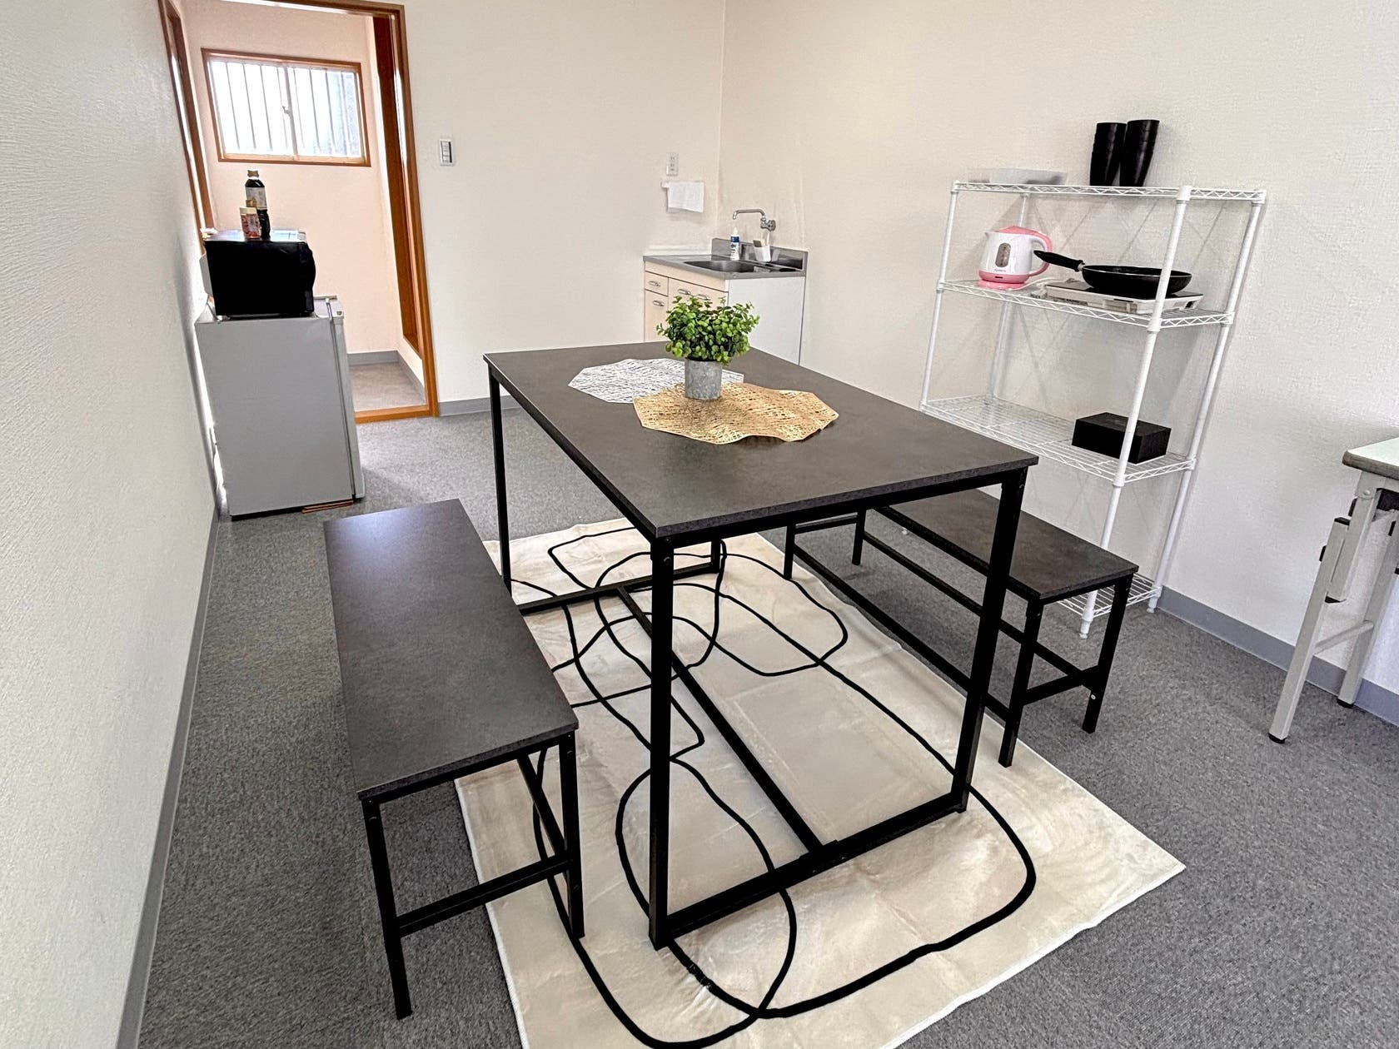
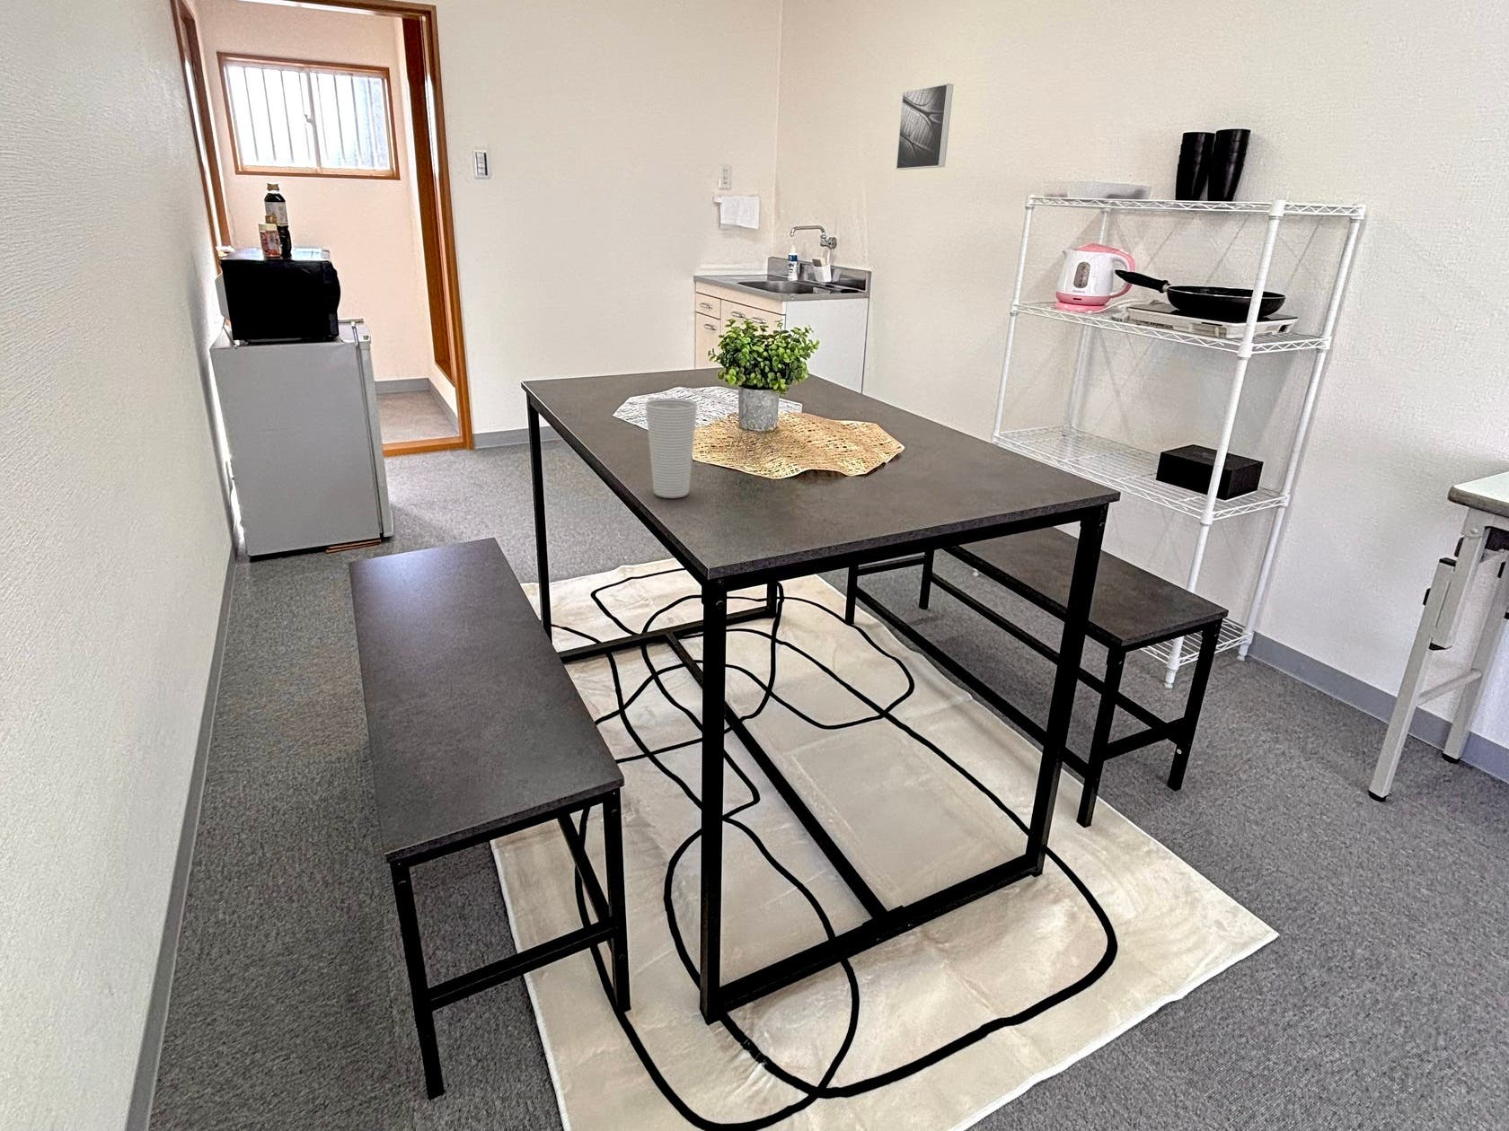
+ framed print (923, 128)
+ cup (671, 449)
